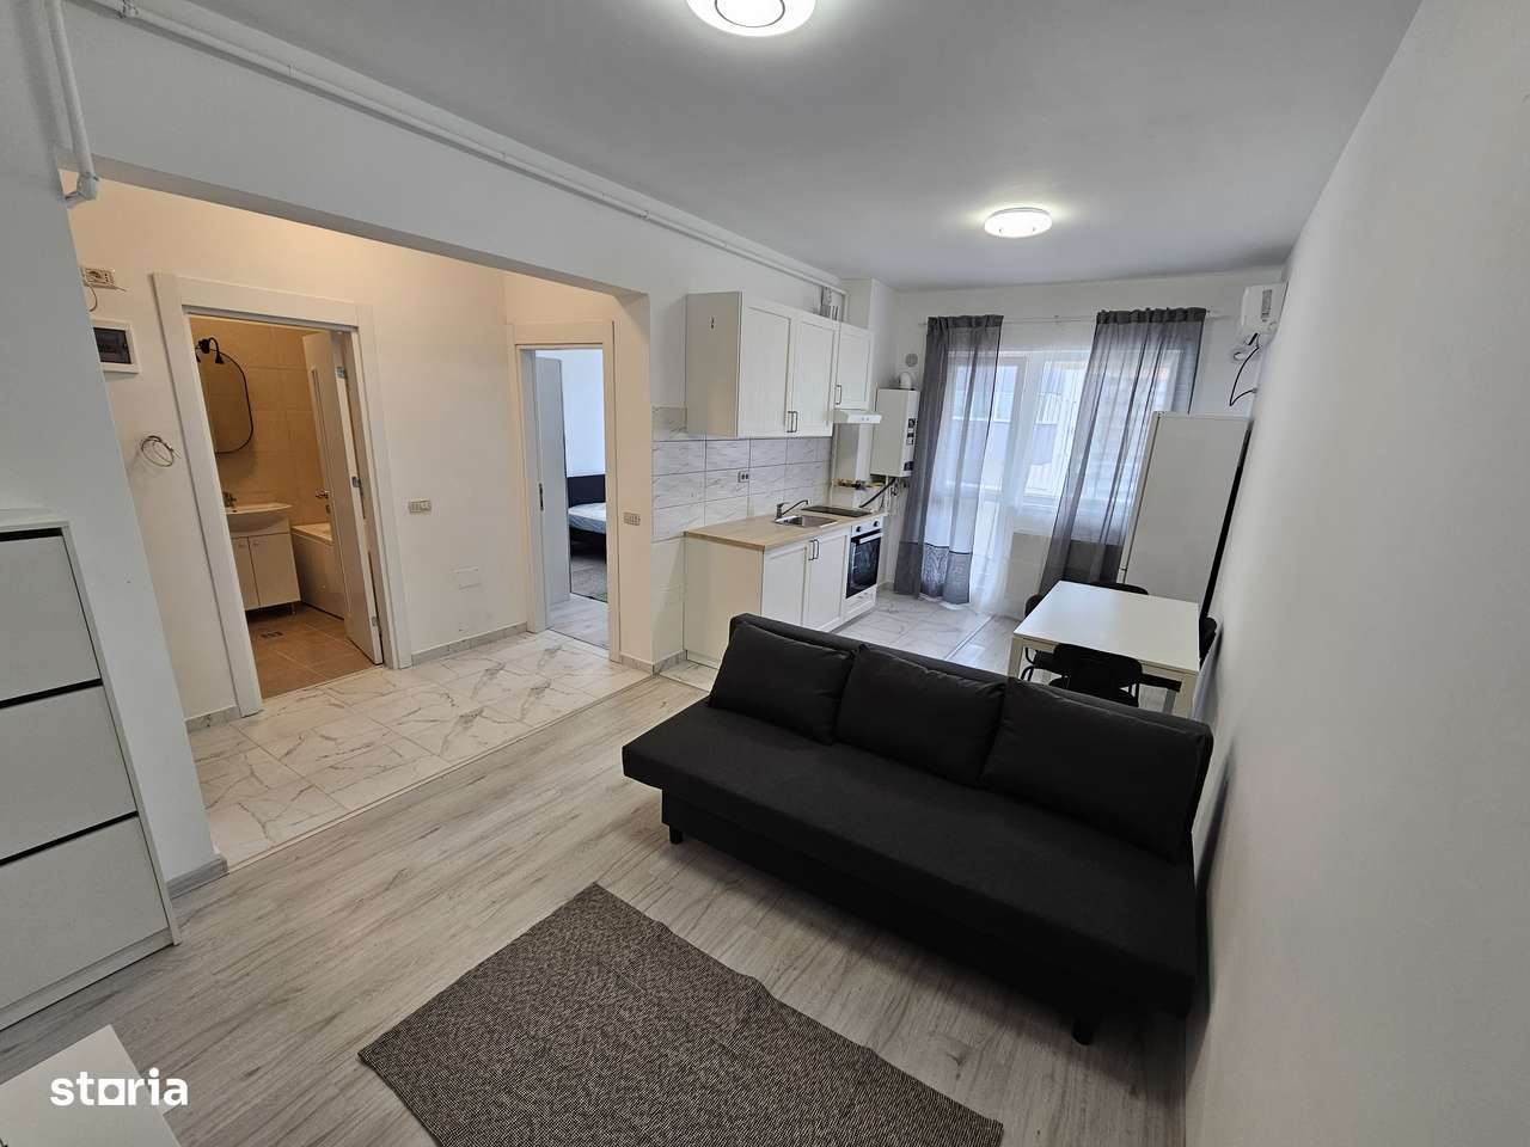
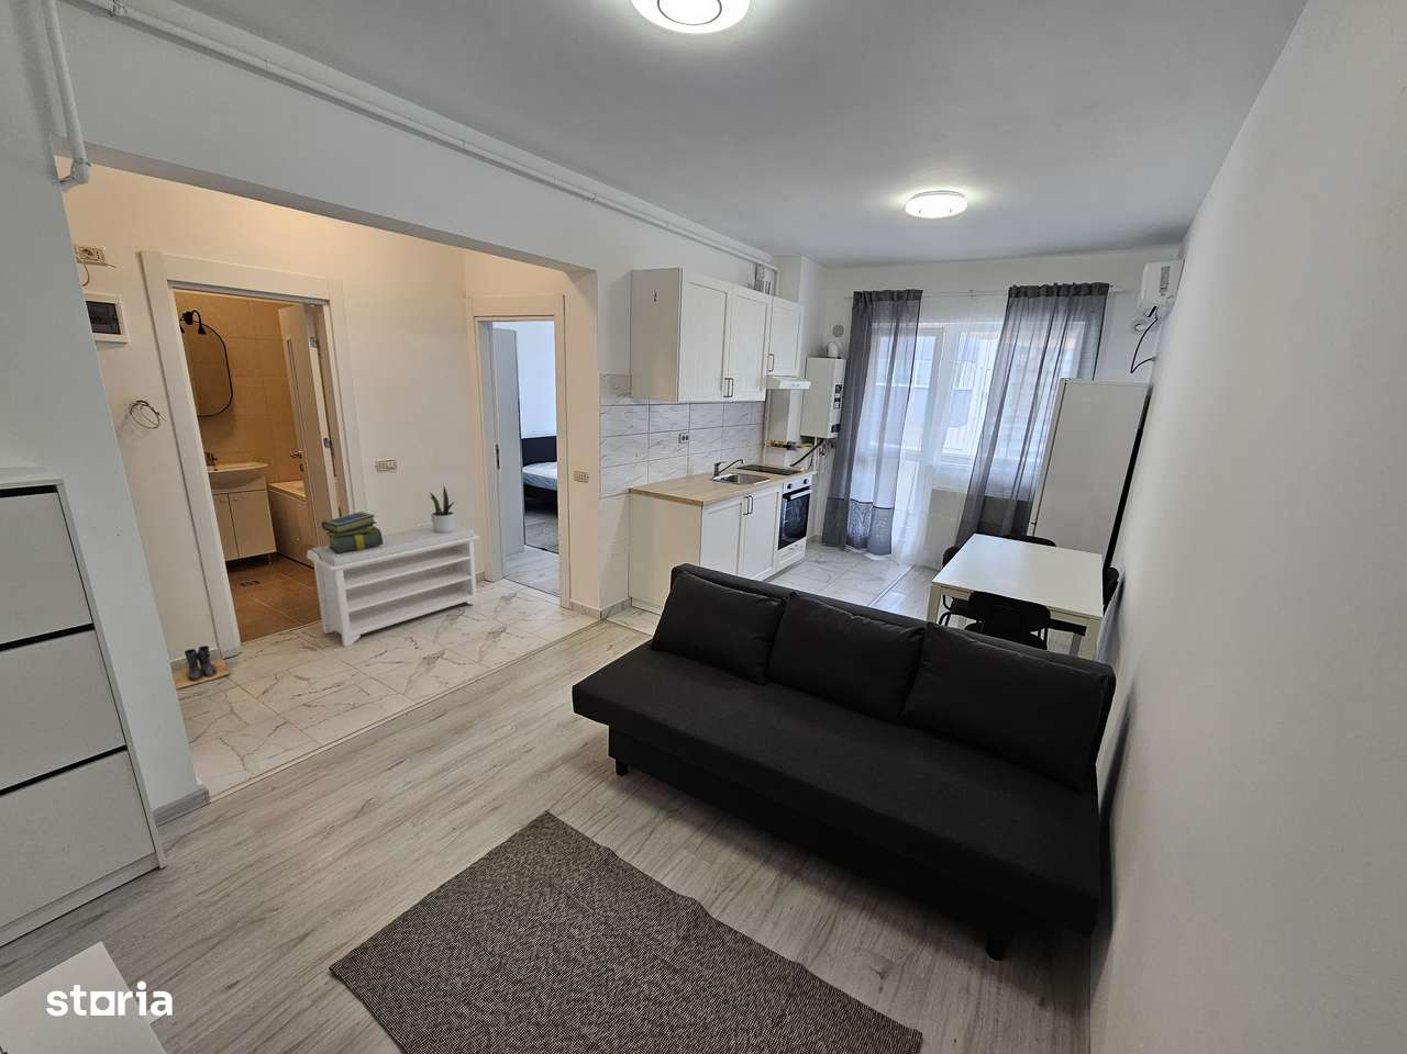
+ potted plant (440, 507)
+ boots (197, 662)
+ bench (402, 578)
+ stack of books (352, 531)
